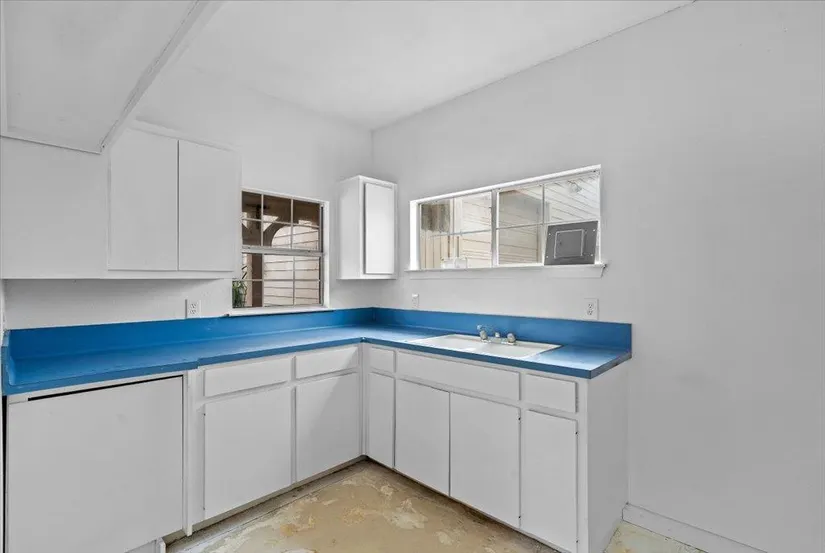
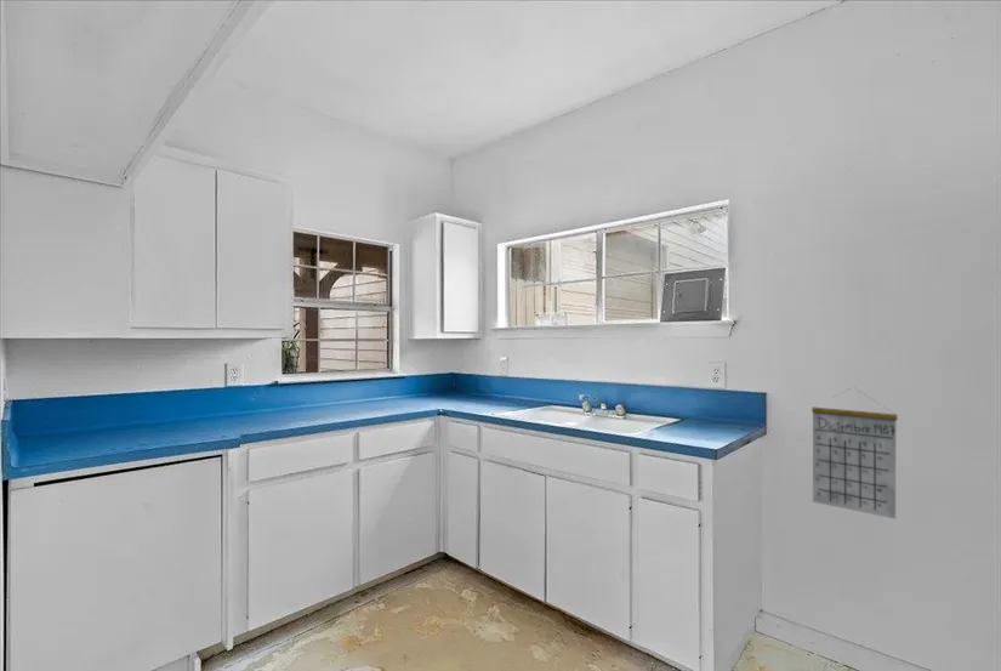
+ calendar (852, 448)
